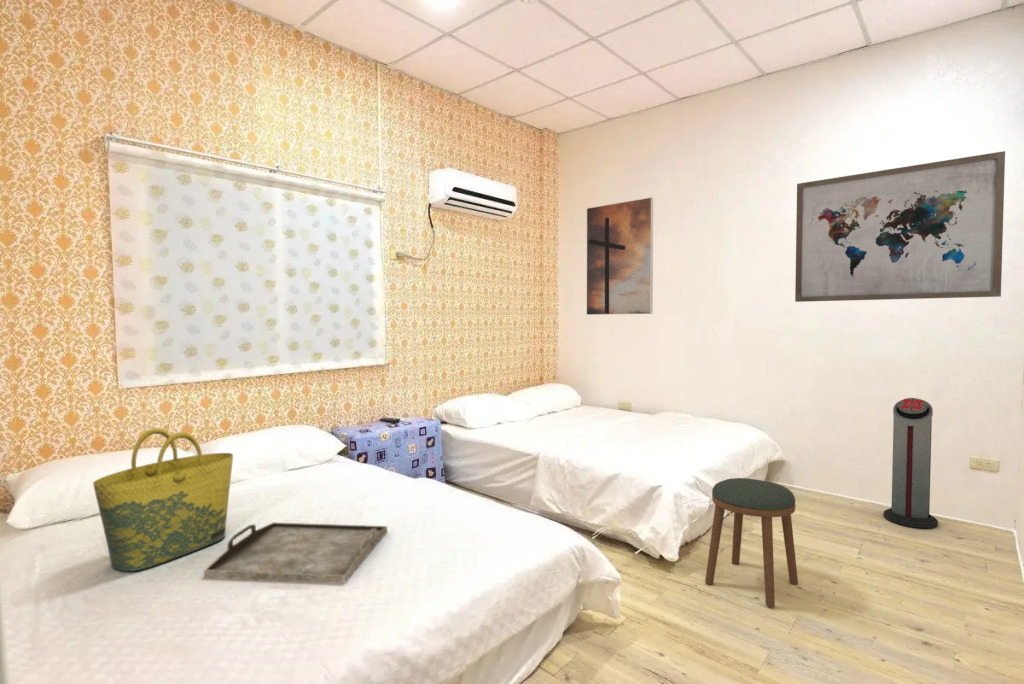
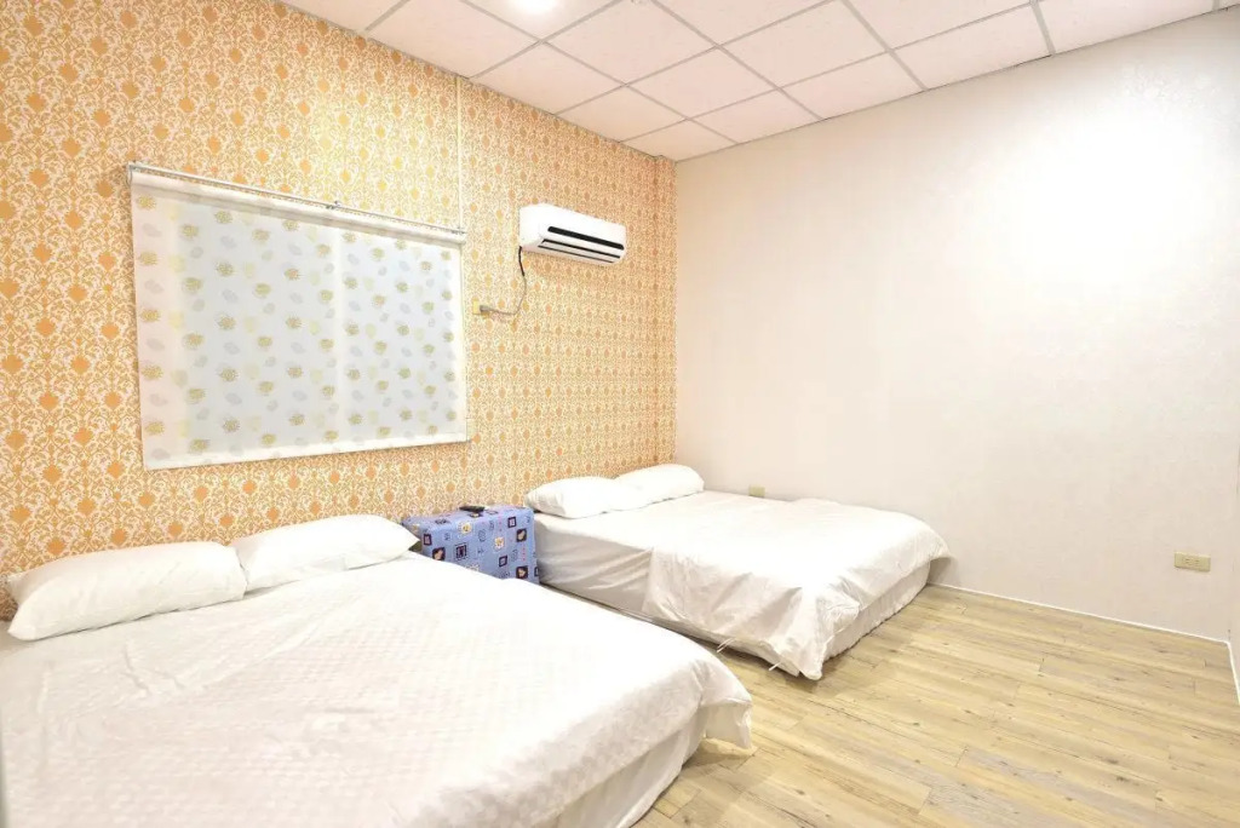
- serving tray (304, 542)
- air purifier (911, 459)
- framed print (618, 259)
- stool (762, 533)
- wall art (889, 234)
- tote bag (169, 490)
